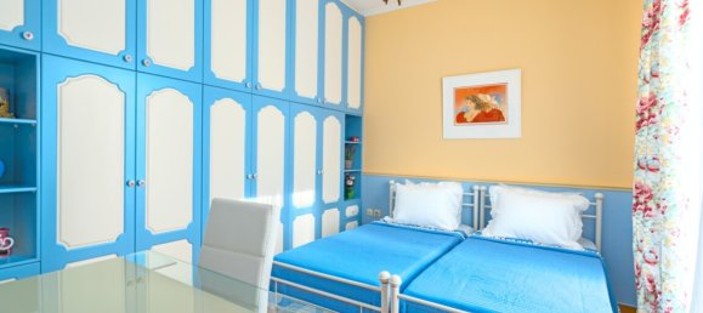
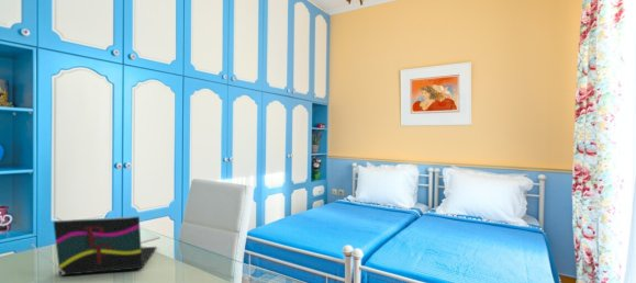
+ laptop (101, 237)
